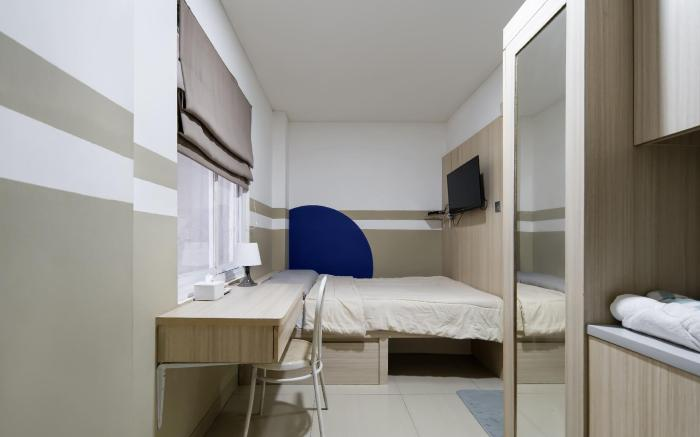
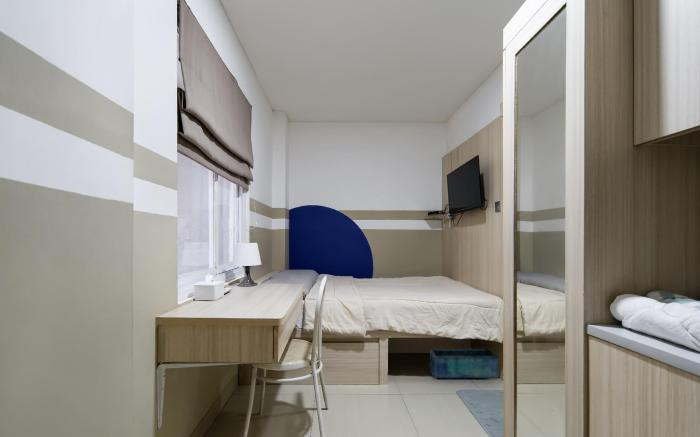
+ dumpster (462, 364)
